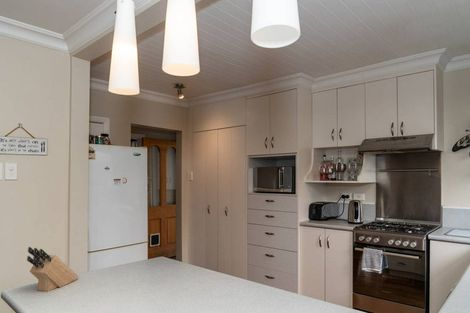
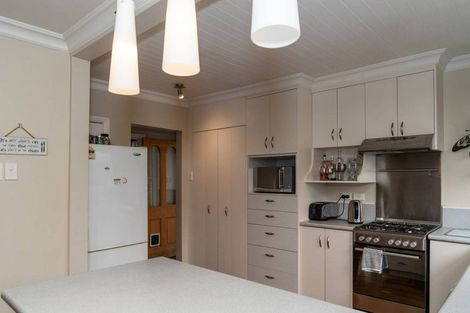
- knife block (52, 264)
